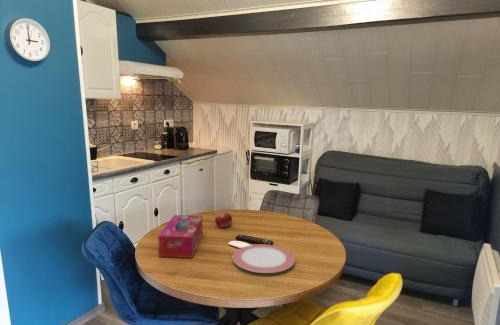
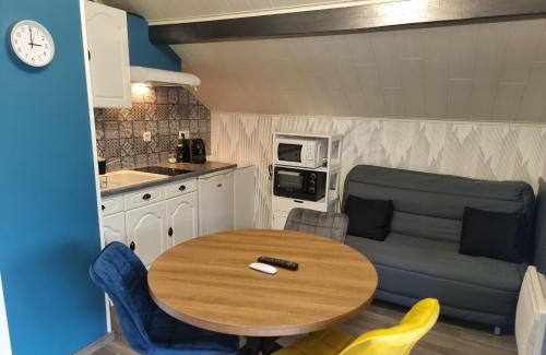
- fruit (223, 219)
- tissue box (182, 234)
- plate (263, 258)
